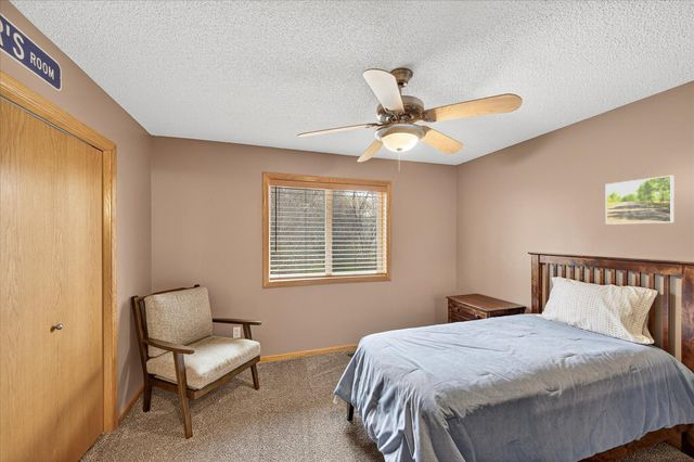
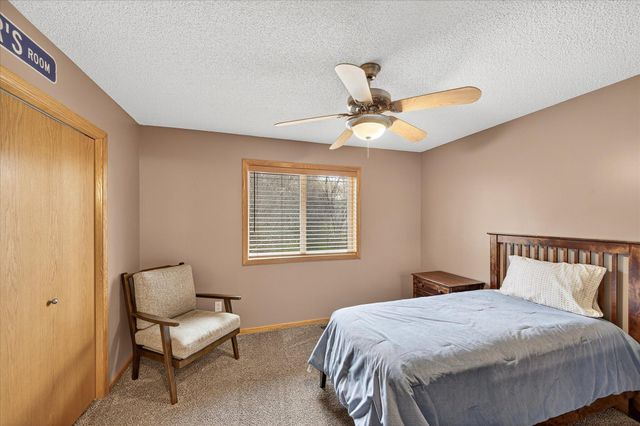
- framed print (637, 202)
